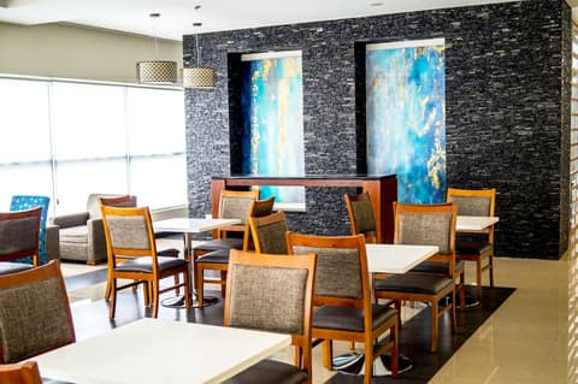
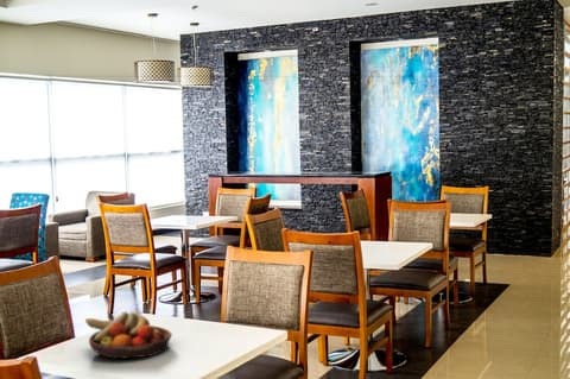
+ fruit bowl (129, 331)
